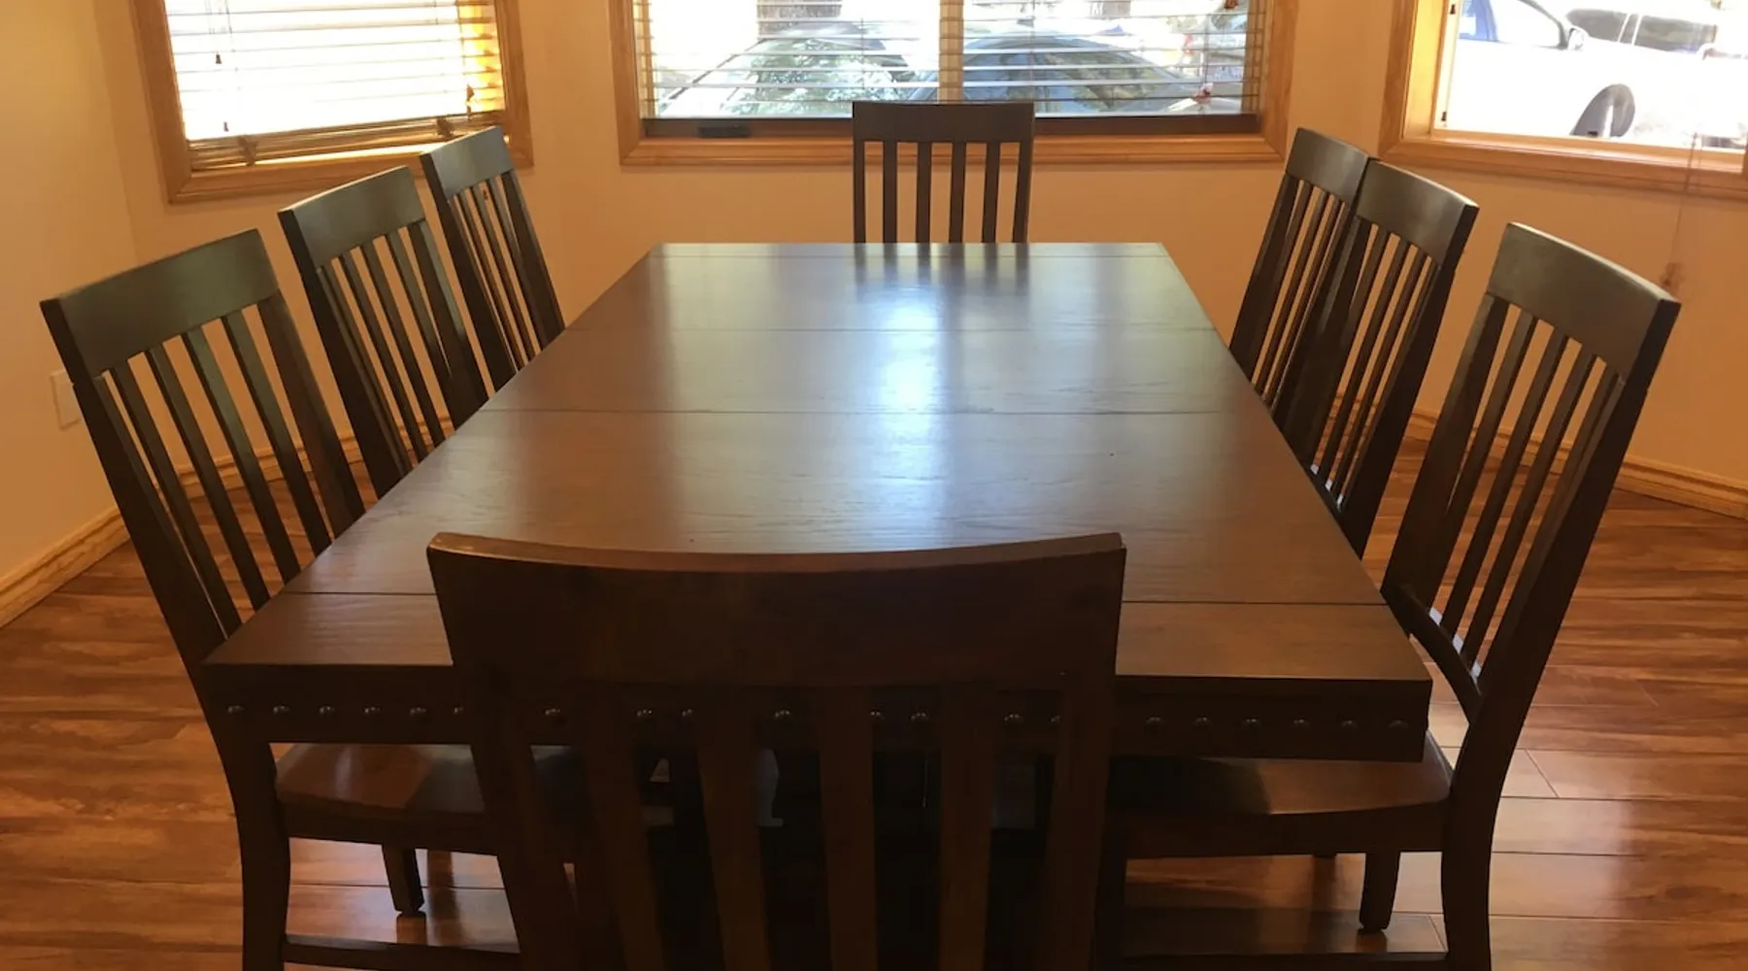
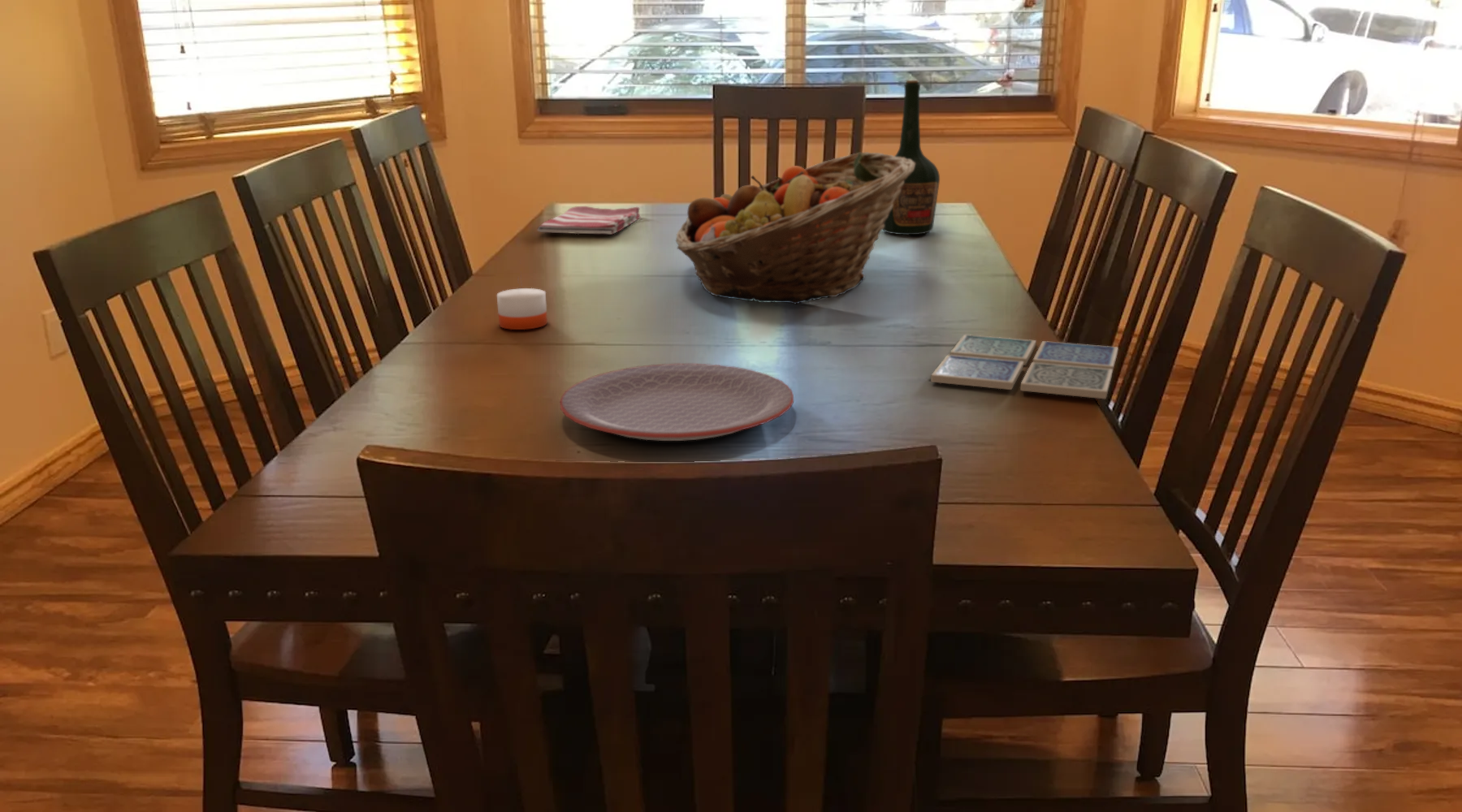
+ bottle (909, 157)
+ drink coaster (1027, 362)
+ dish towel (590, 219)
+ fruit basket (791, 221)
+ candle (521, 292)
+ plate (677, 404)
